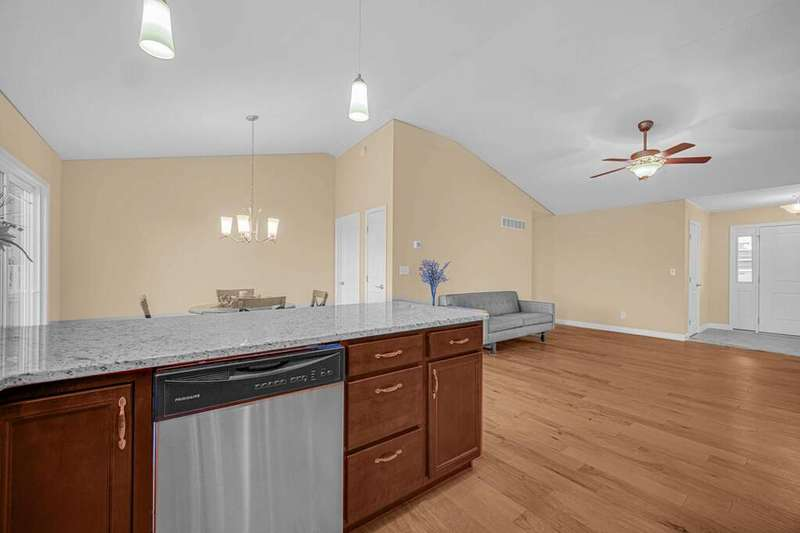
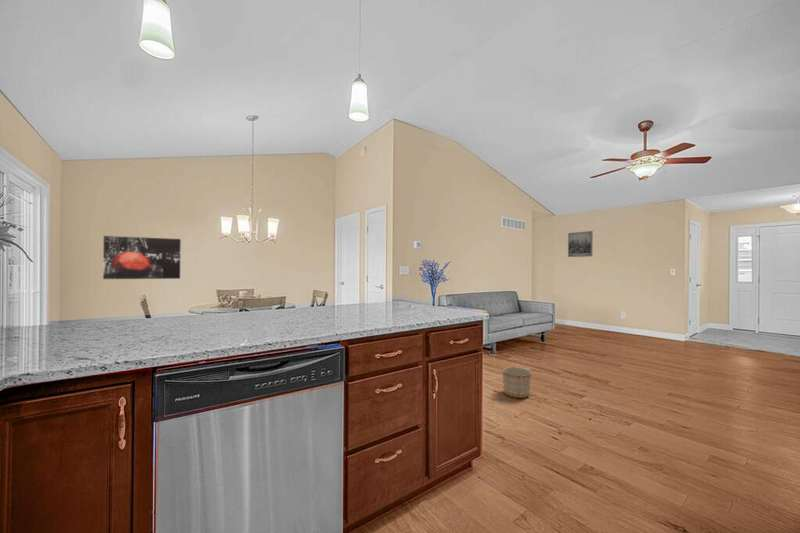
+ wall art (143, 258)
+ wall art (579, 244)
+ planter (516, 382)
